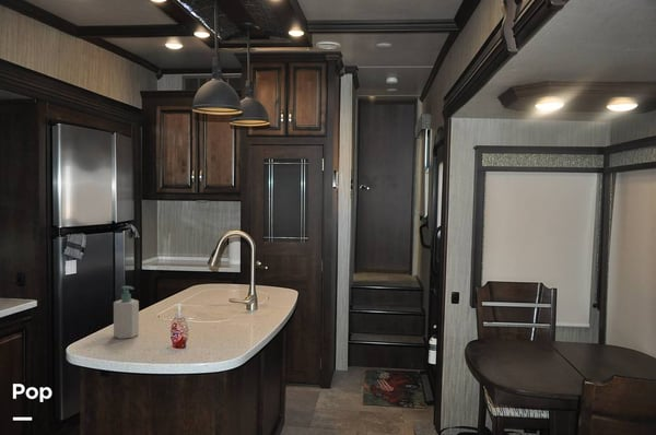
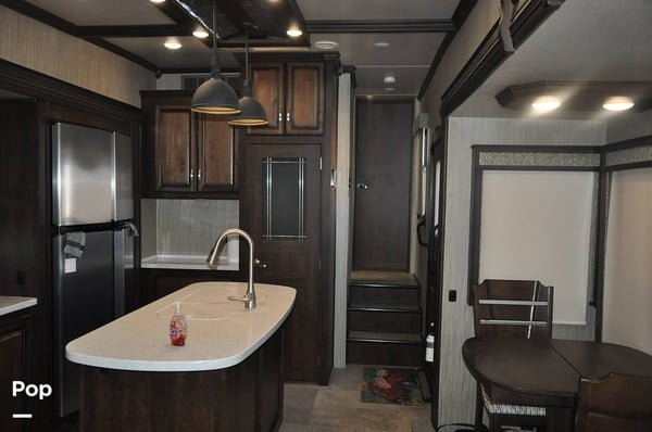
- soap bottle (126, 310)
